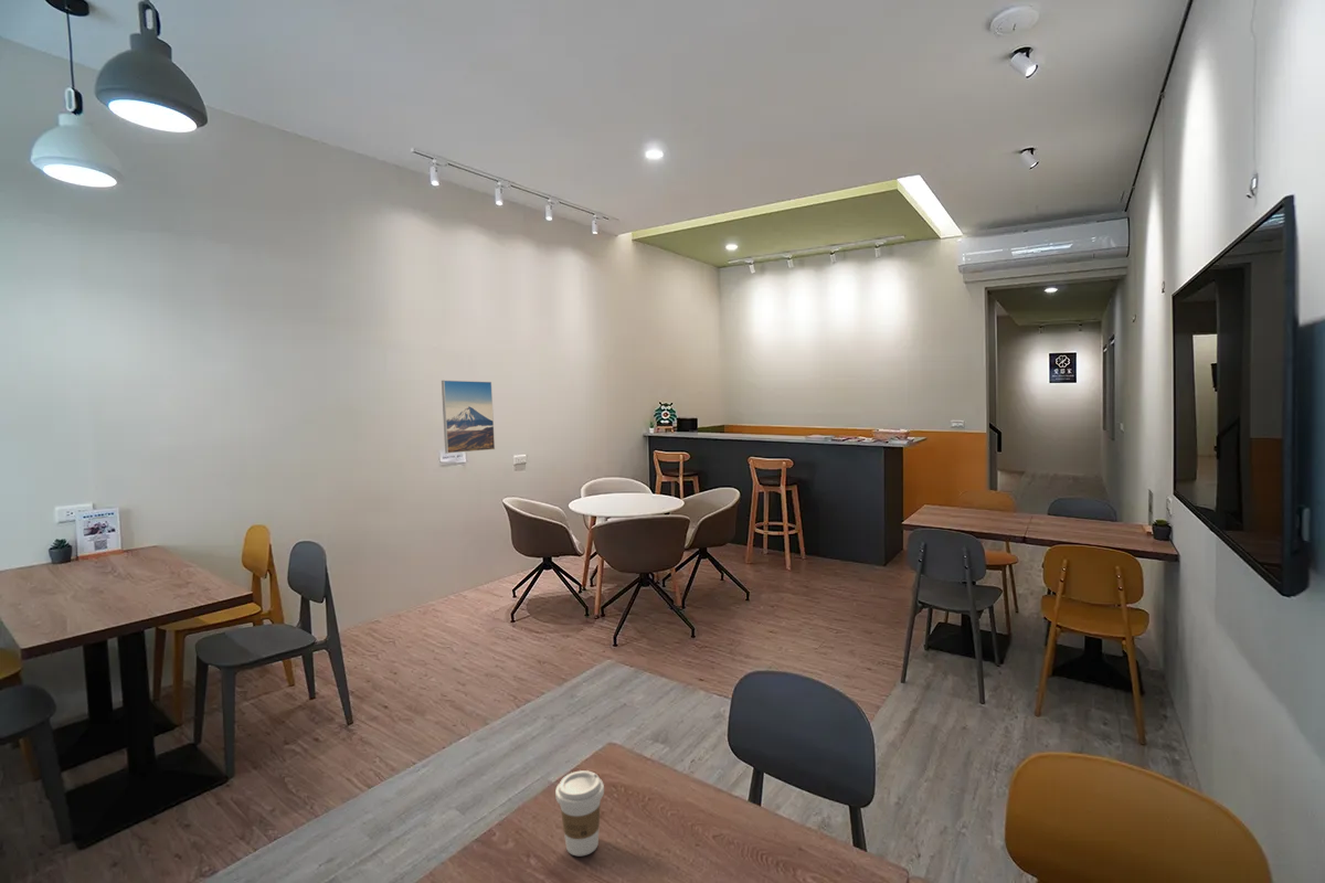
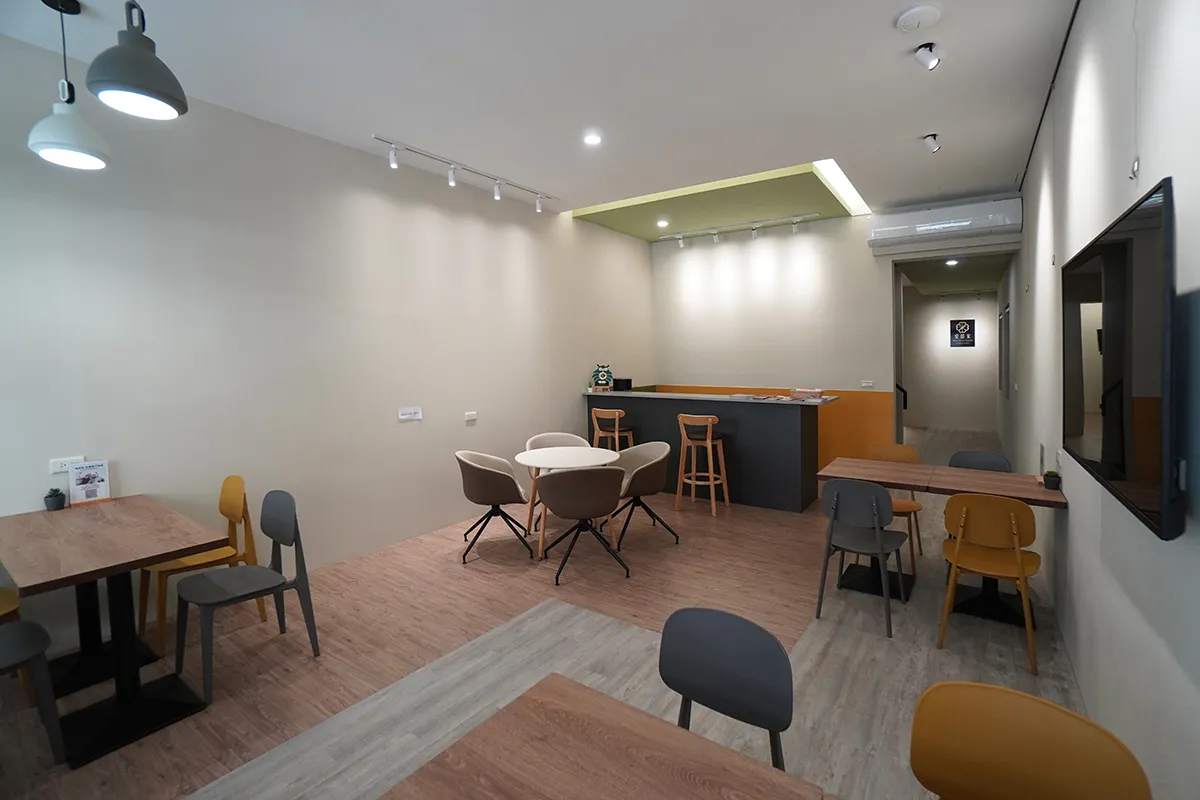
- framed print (468, 416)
- coffee cup (581, 812)
